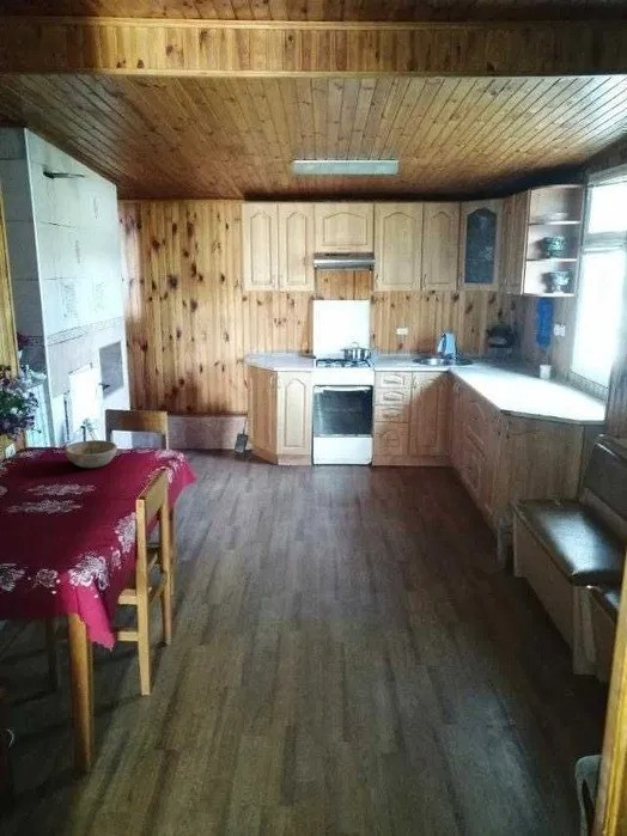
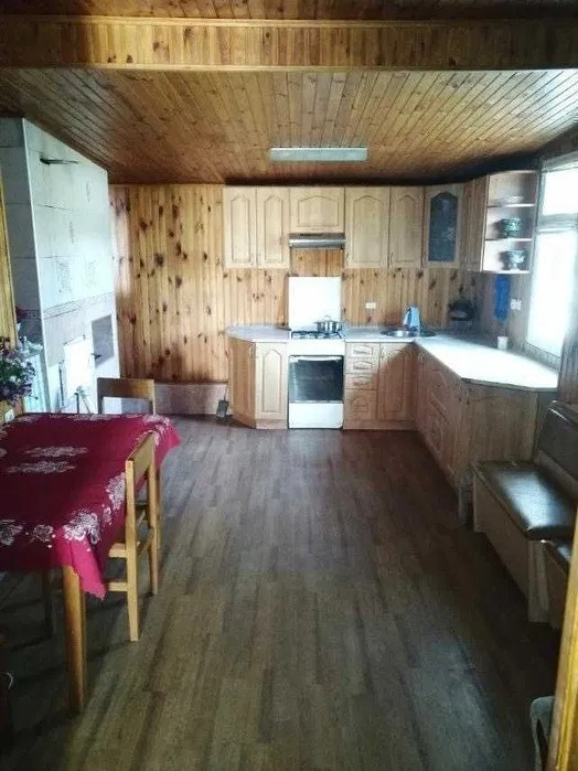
- bowl (91, 454)
